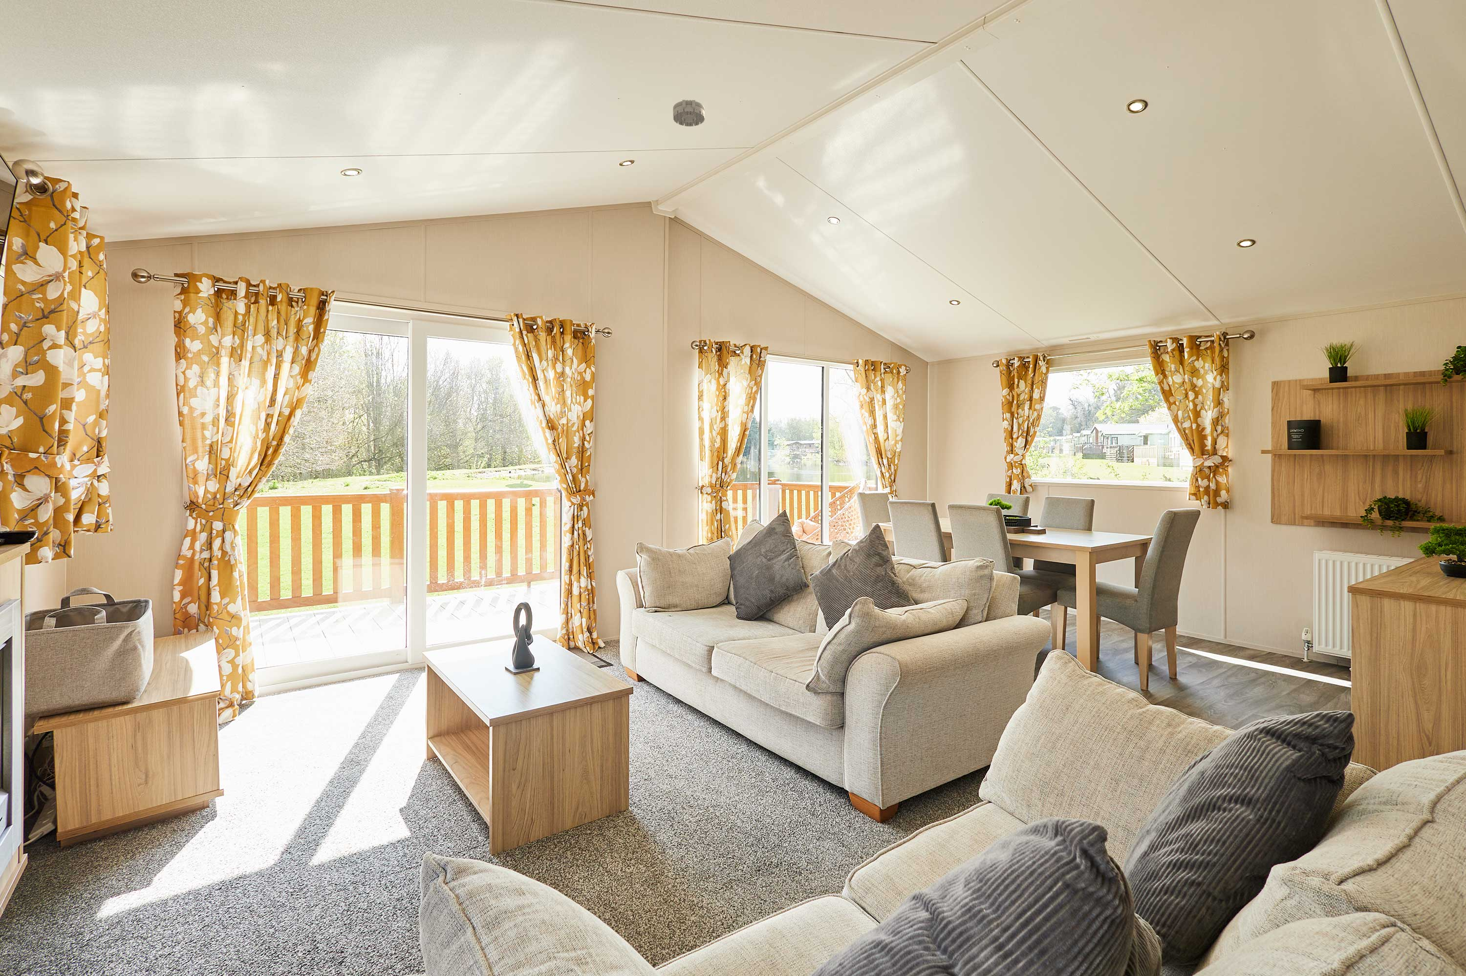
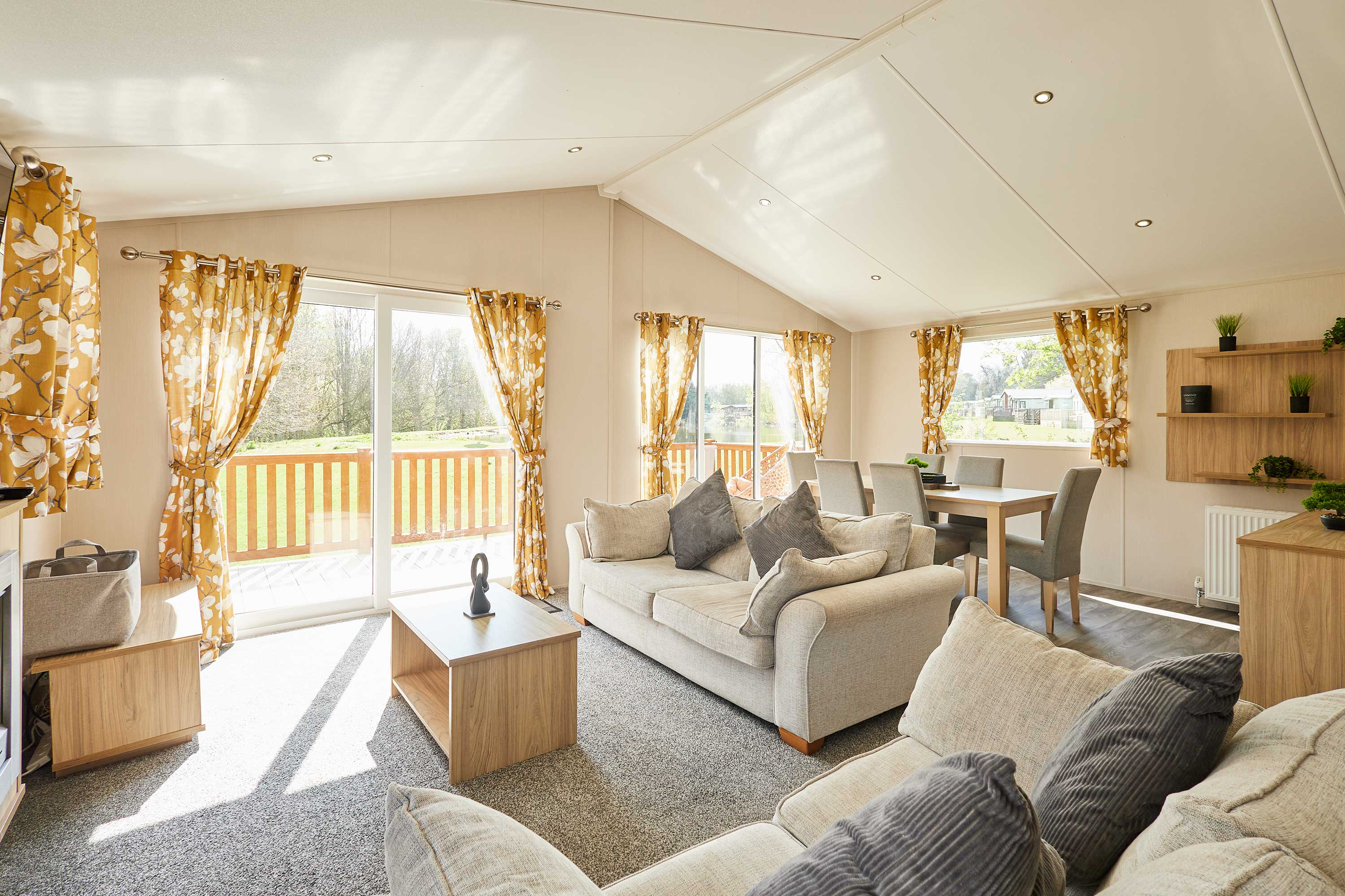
- smoke detector (689, 112)
